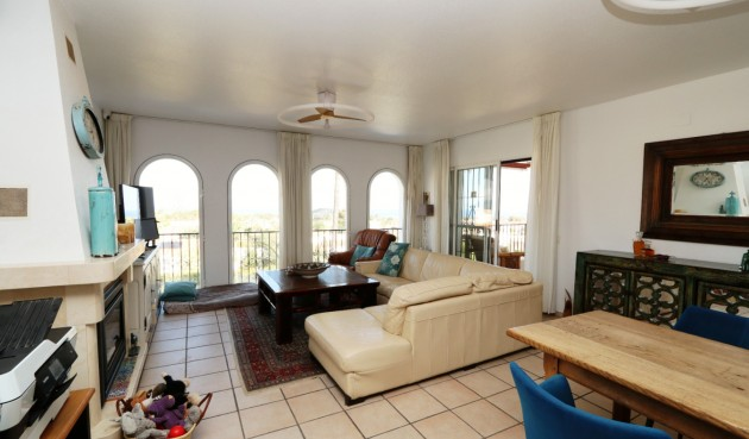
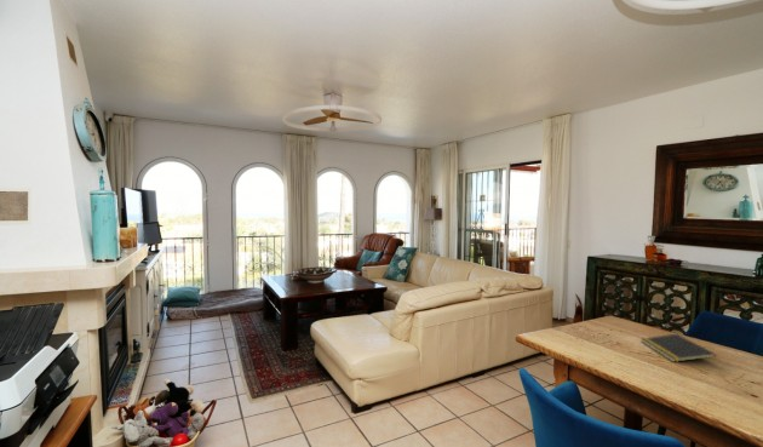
+ notepad (675, 346)
